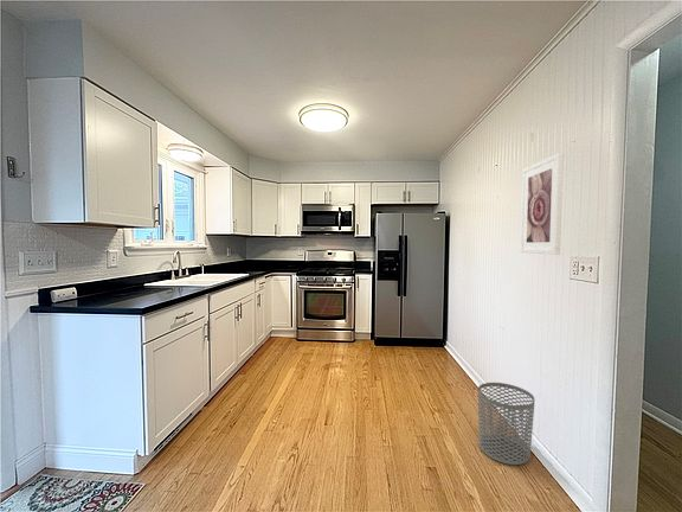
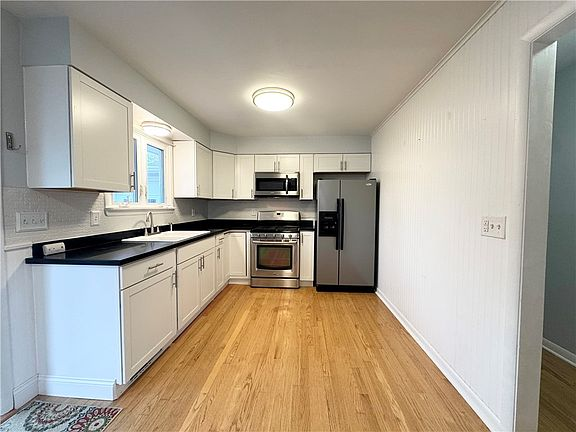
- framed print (539, 207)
- waste bin (504, 422)
